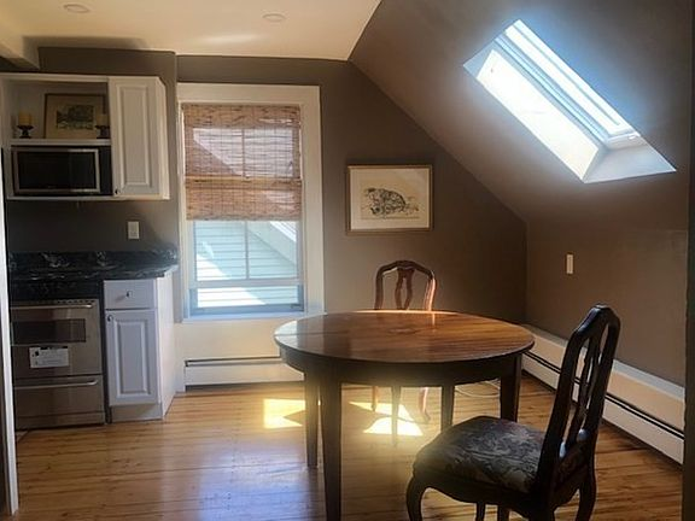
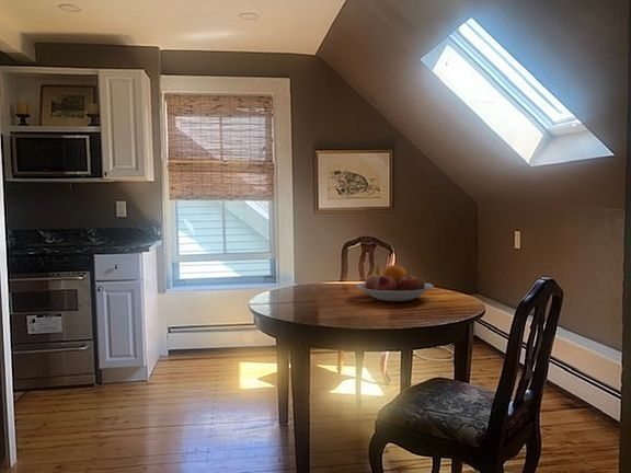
+ fruit bowl (394, 282)
